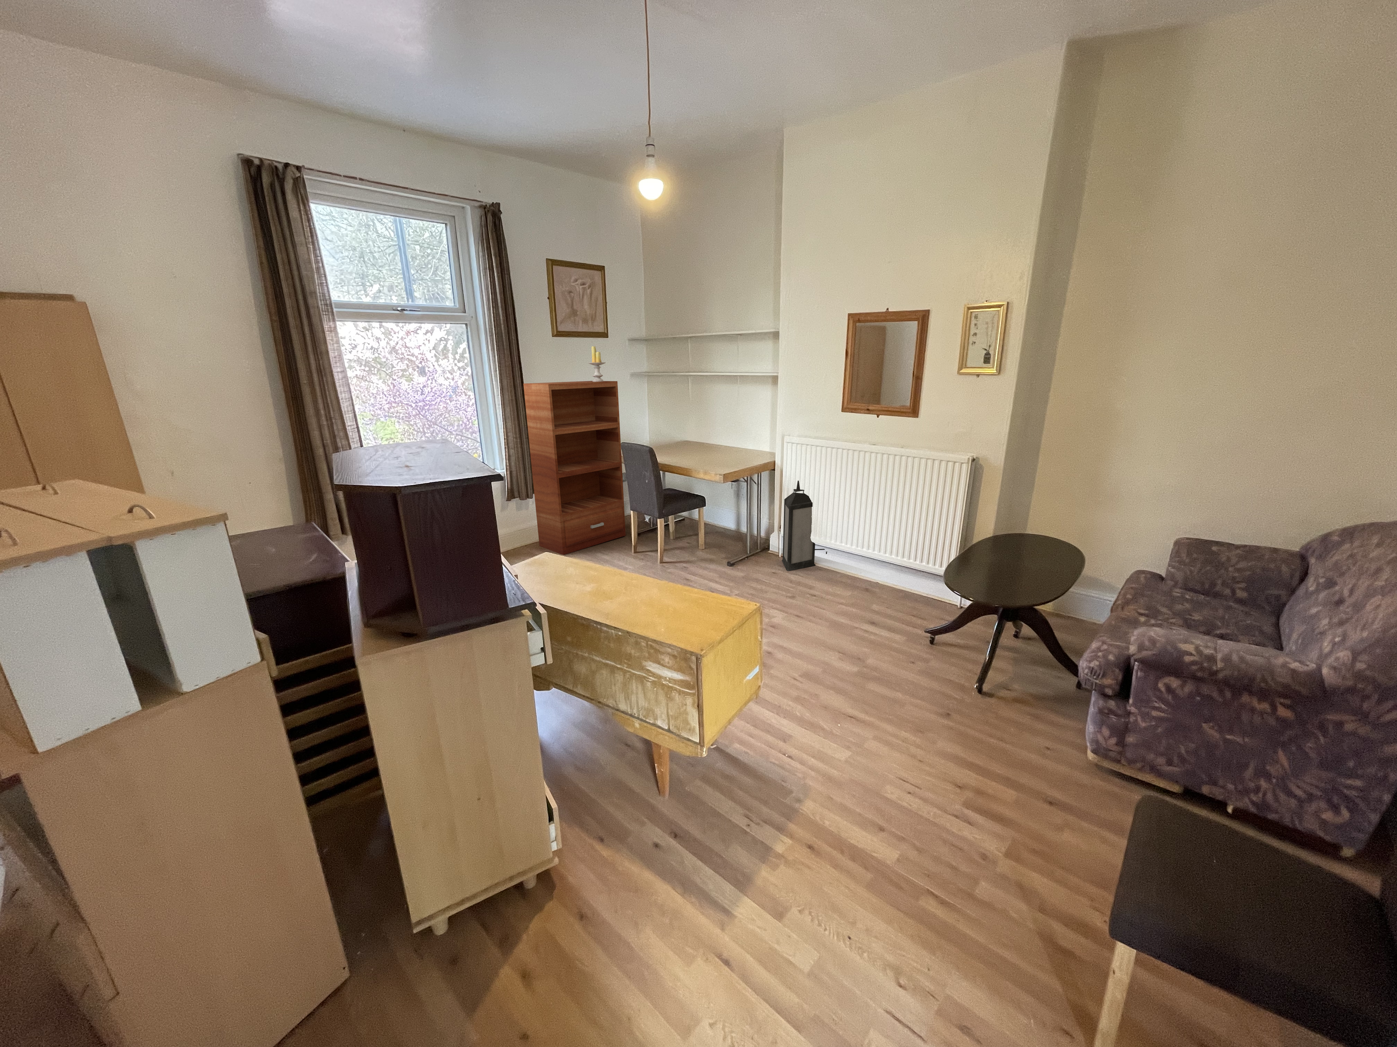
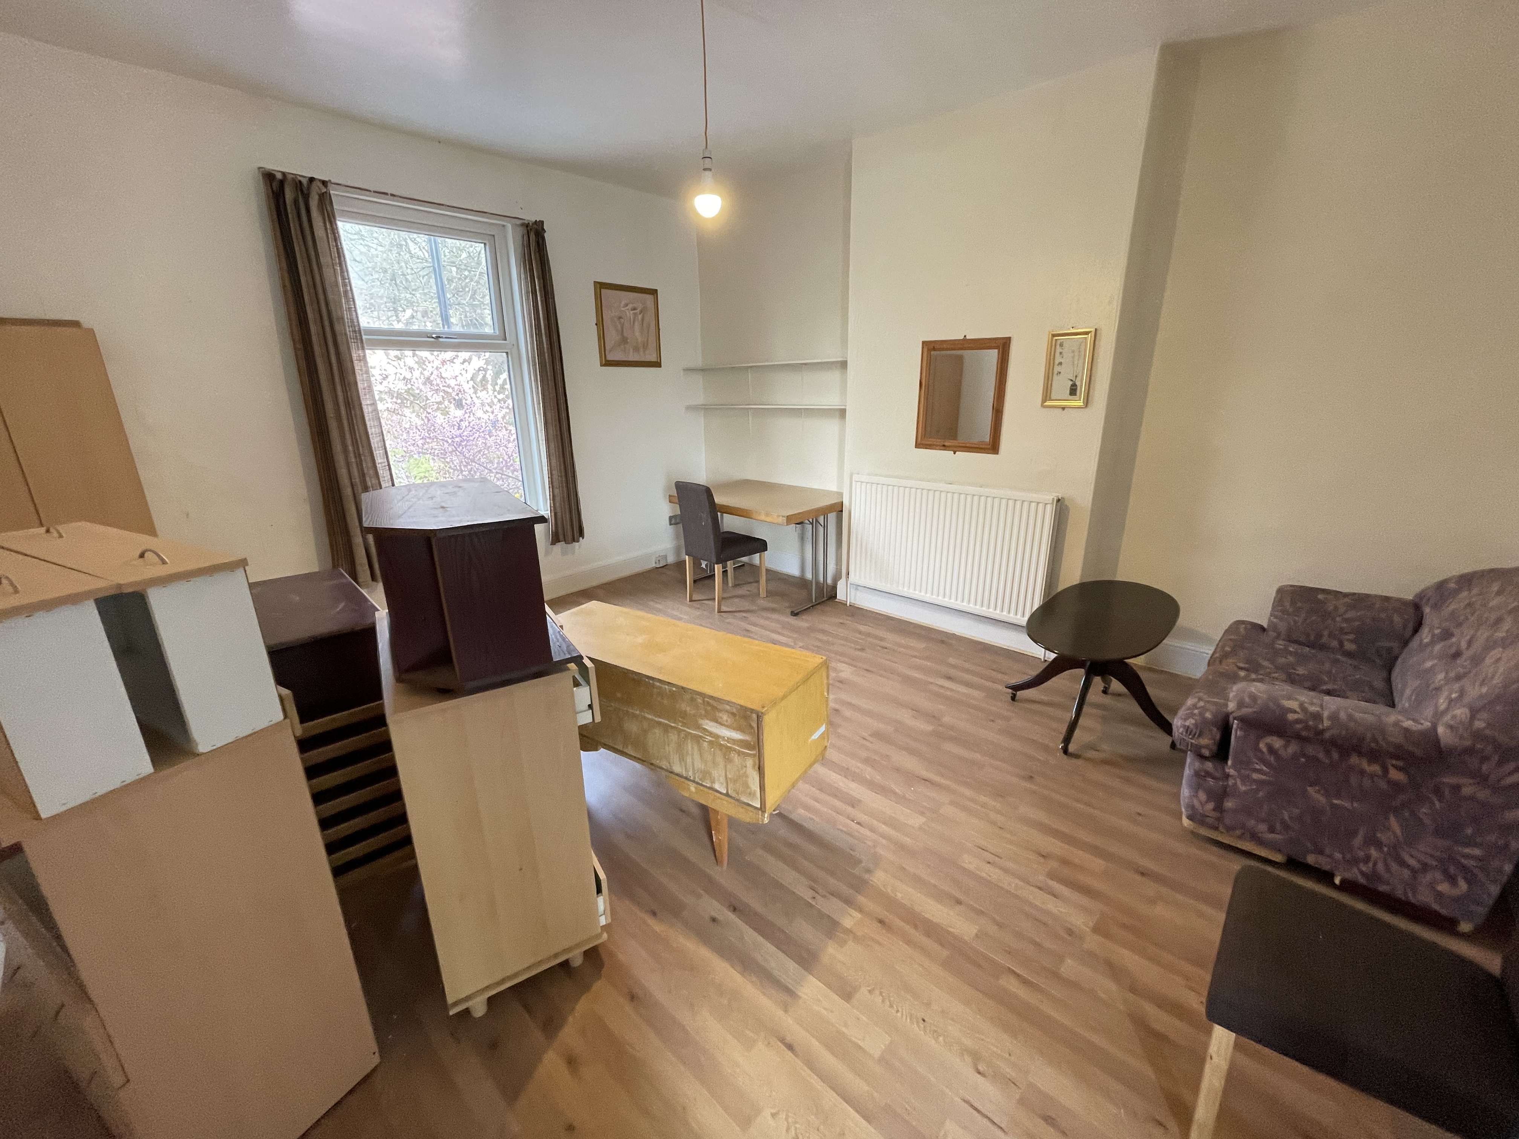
- lantern (800, 524)
- bookshelf (580, 465)
- candle (596, 364)
